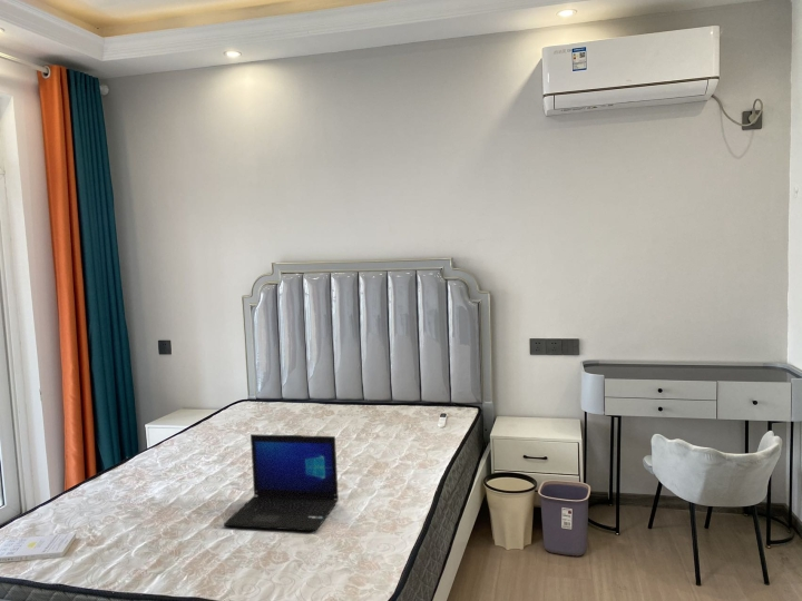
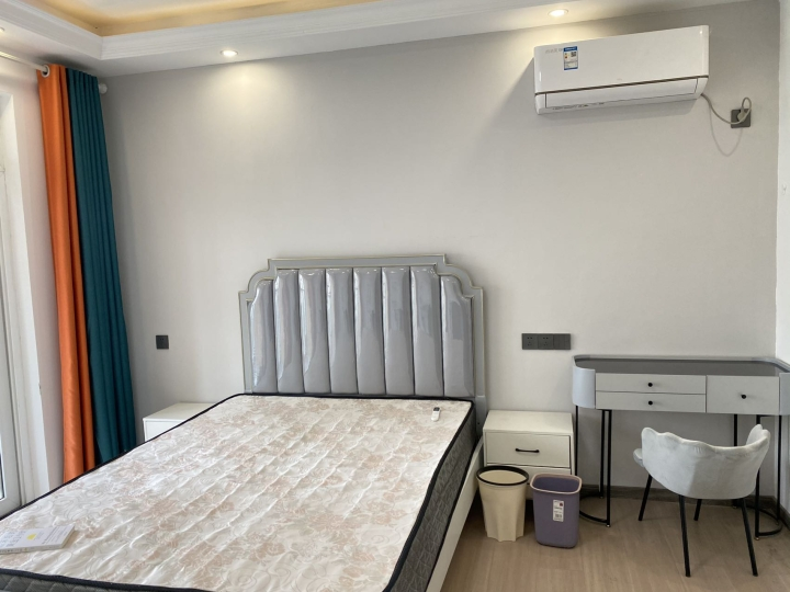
- laptop (281, 480)
